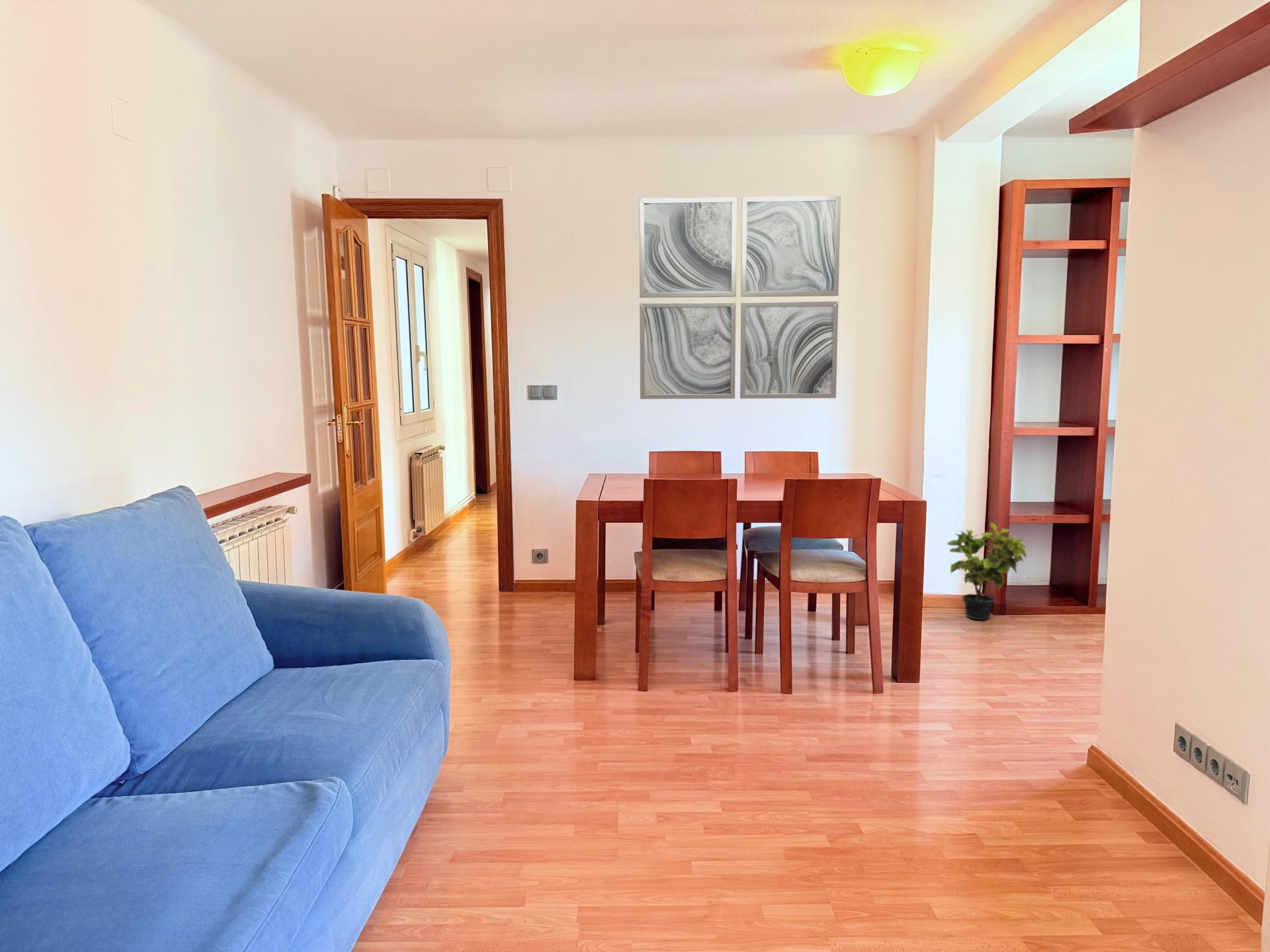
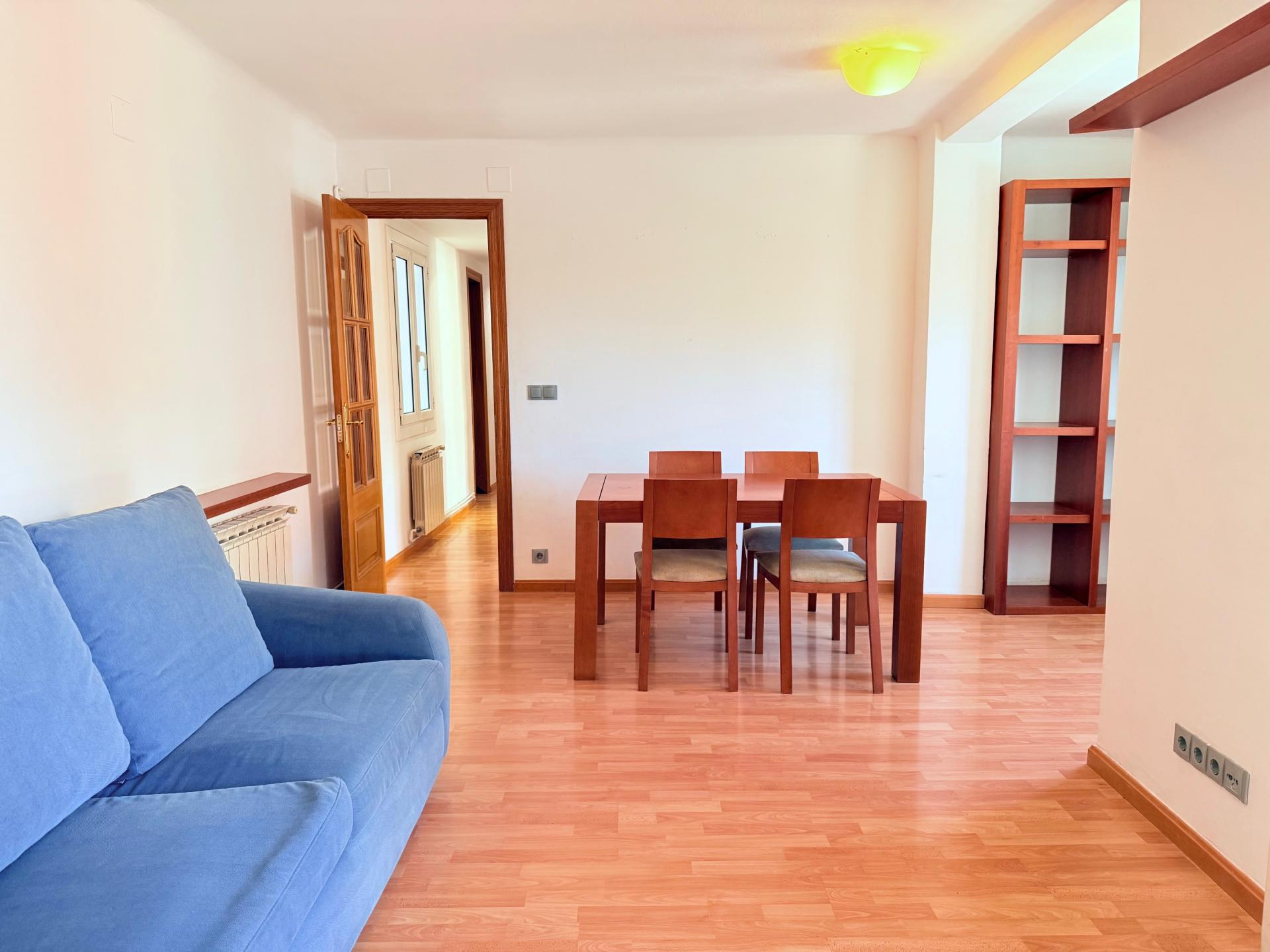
- potted plant (986, 571)
- wall art (741, 302)
